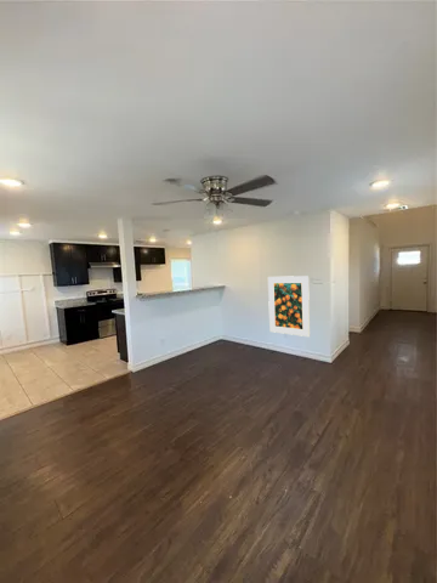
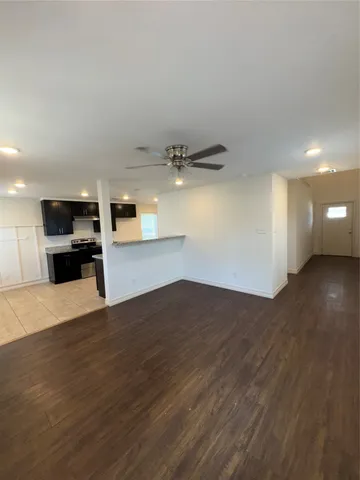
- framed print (288, 305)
